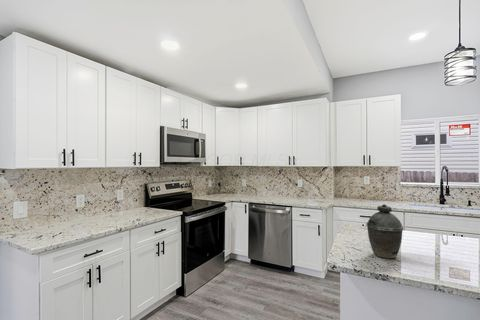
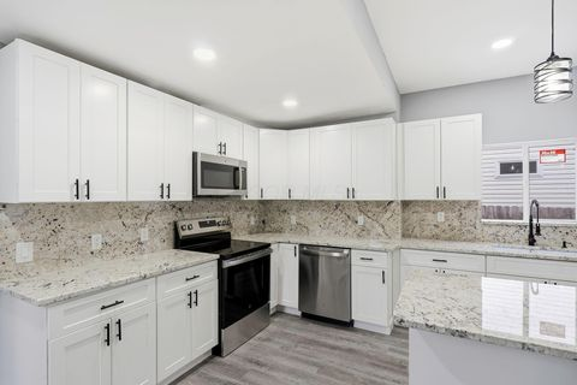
- kettle (384, 229)
